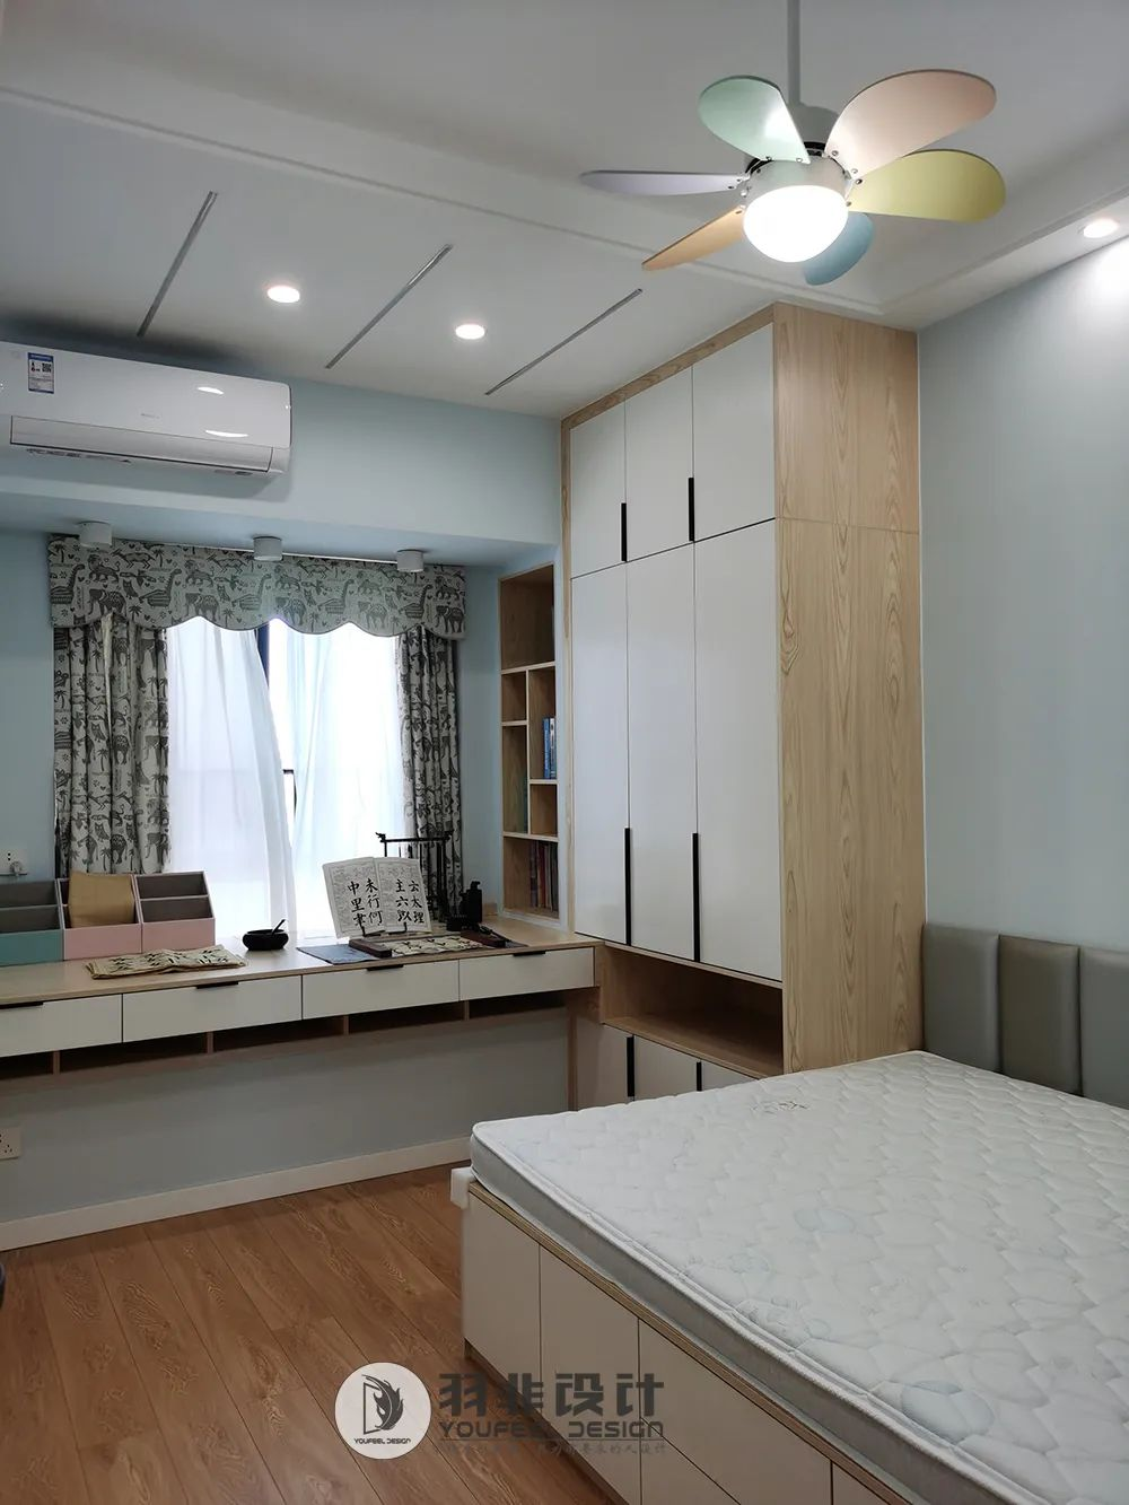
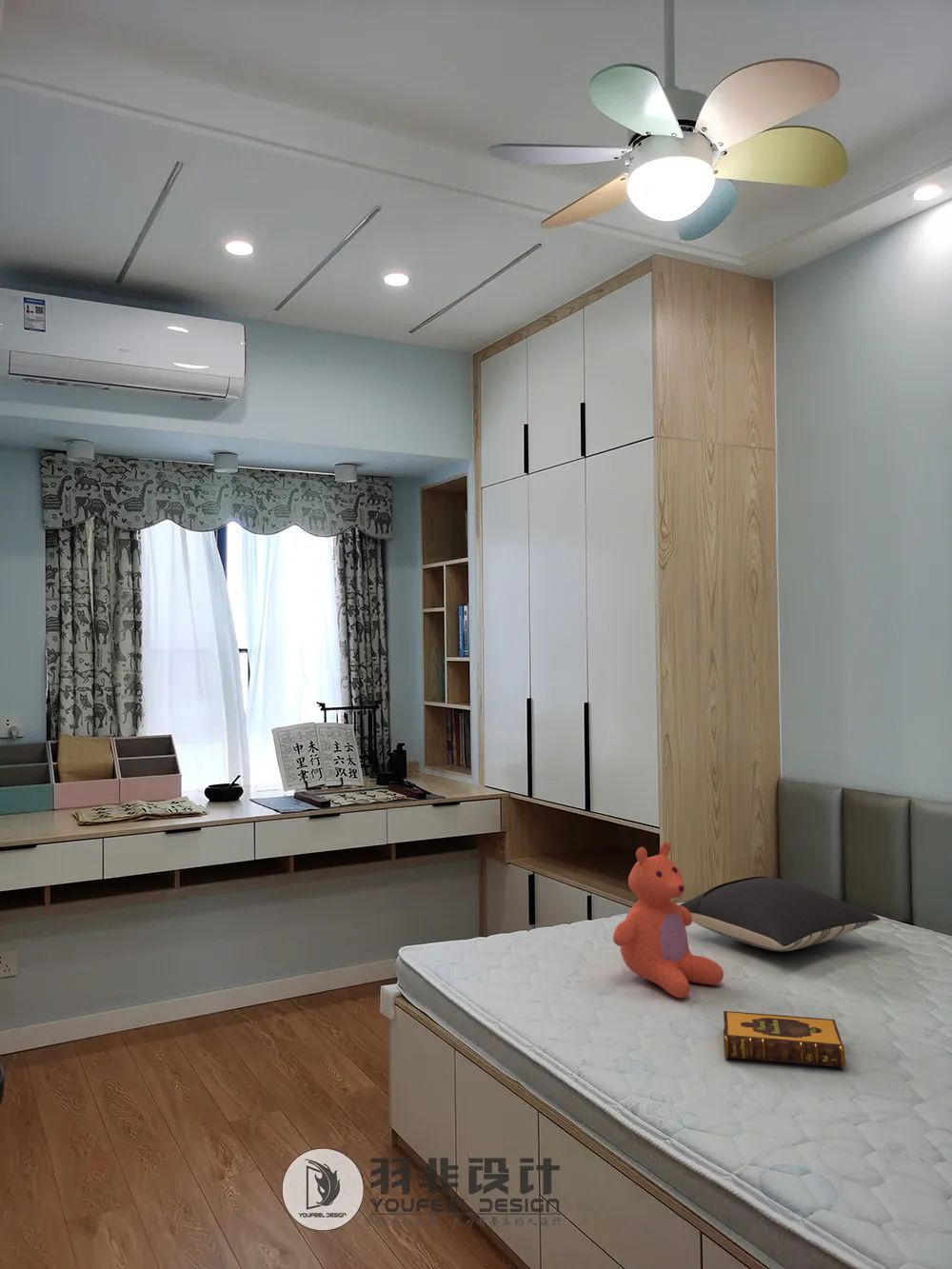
+ pillow (776, 914)
+ teddy bear (668, 914)
+ hardback book (781, 1039)
